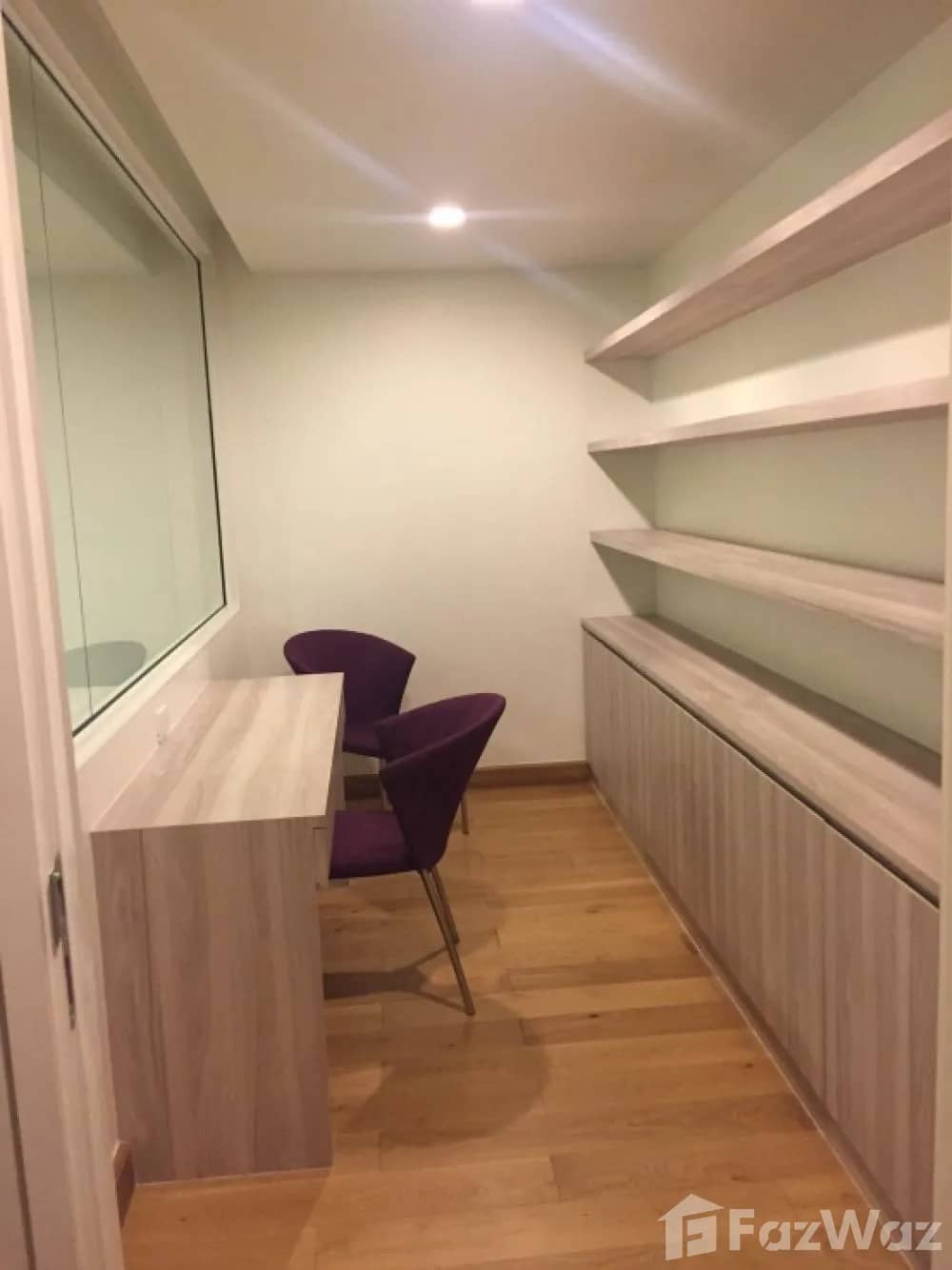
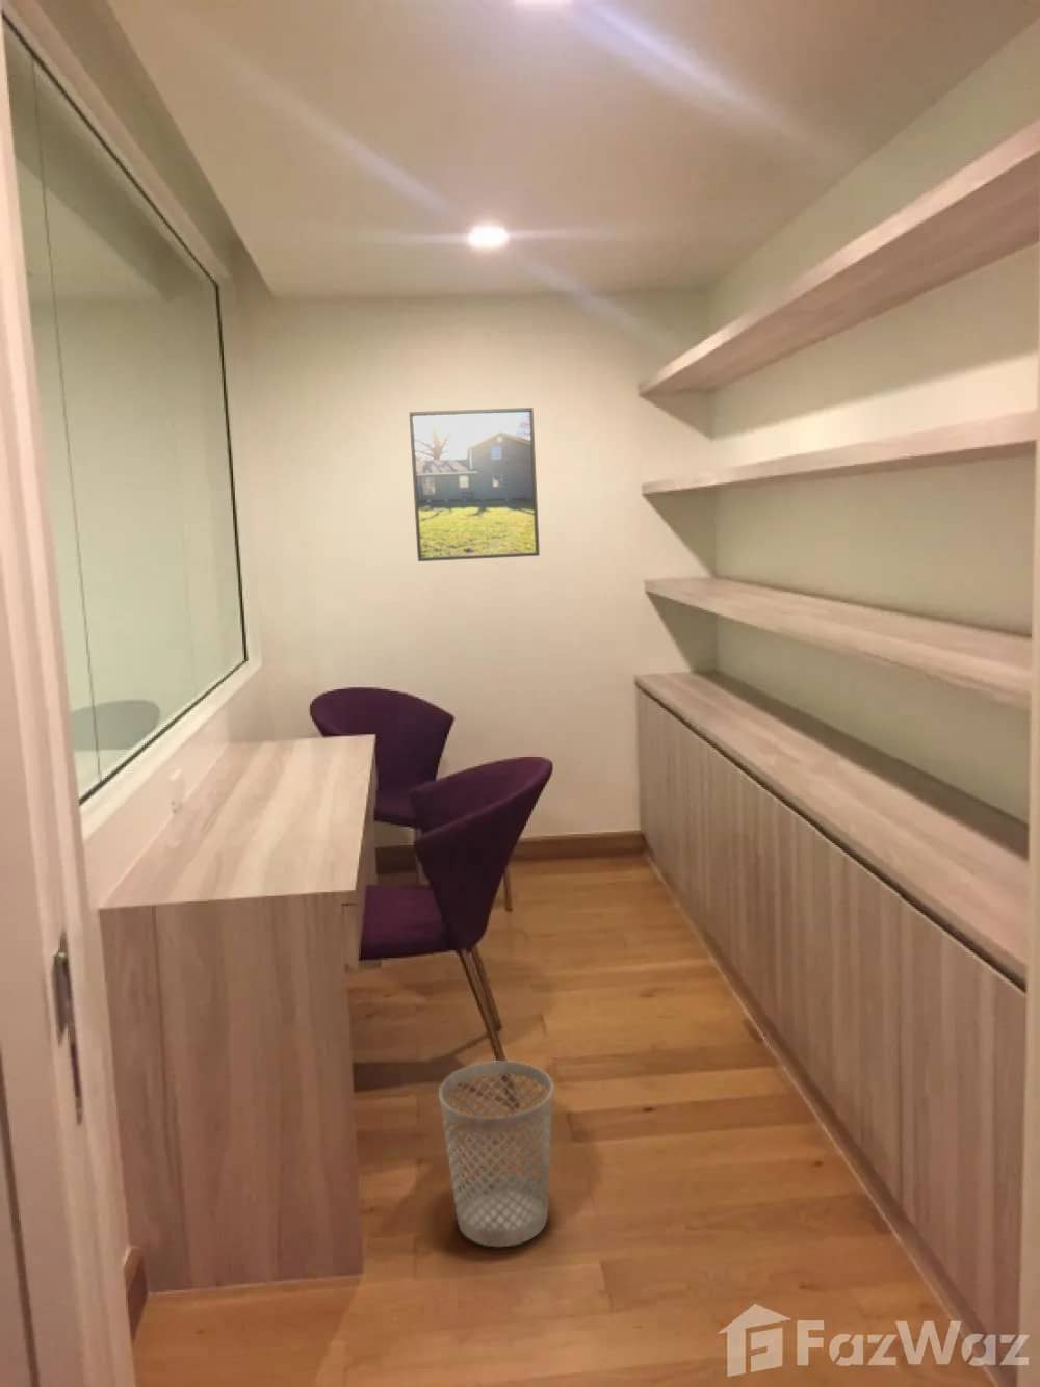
+ wastebasket (498, 1153)
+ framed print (474, 485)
